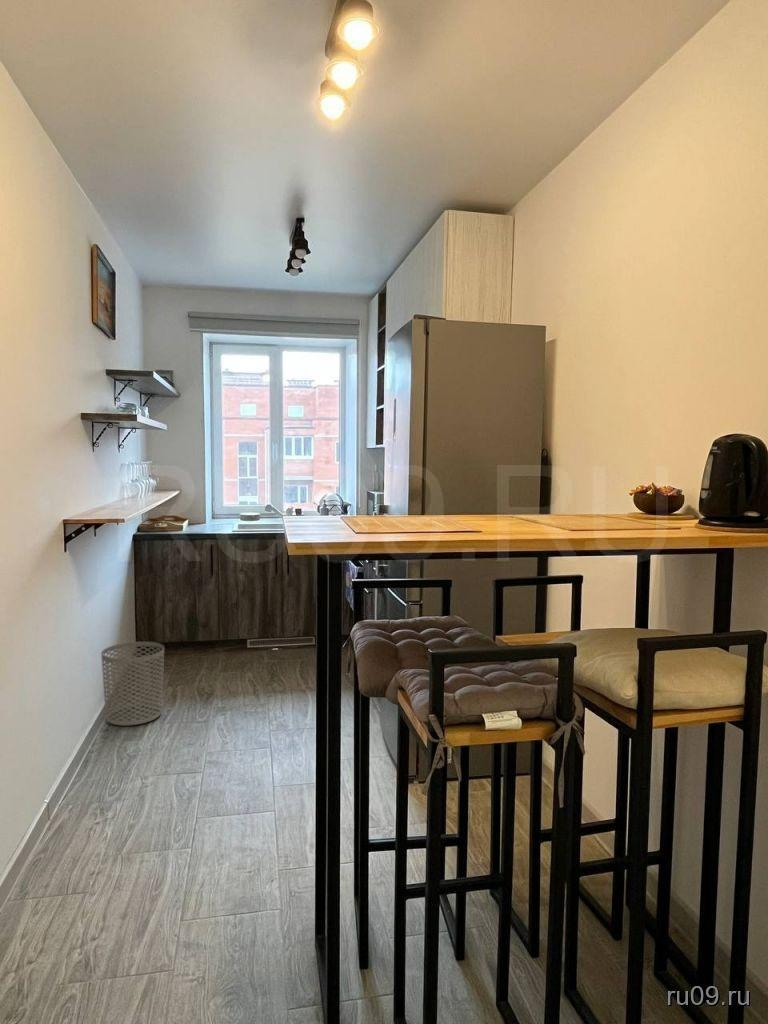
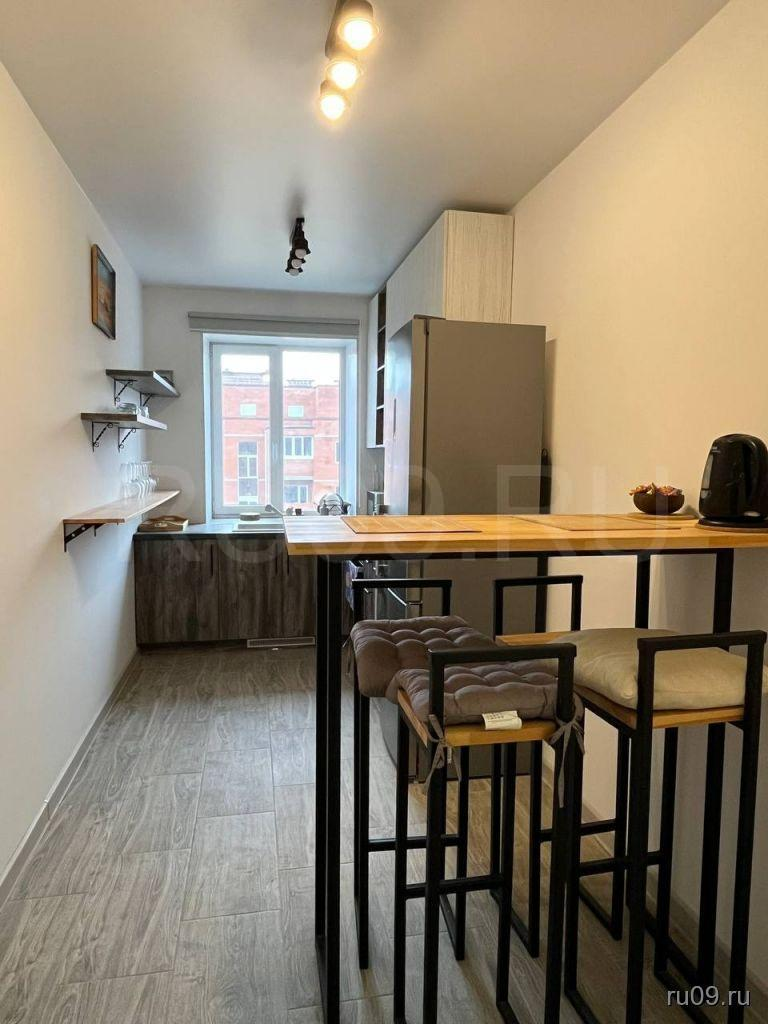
- waste bin (133, 682)
